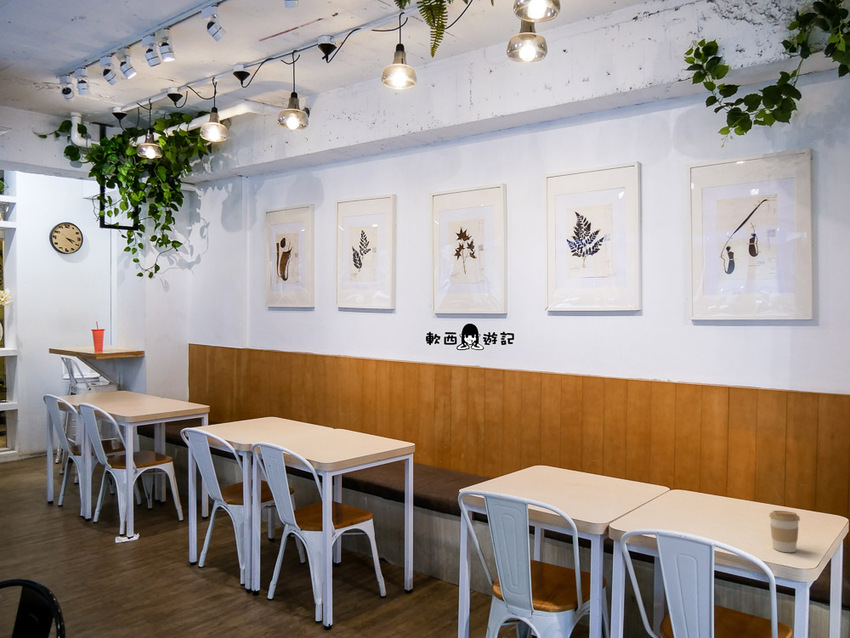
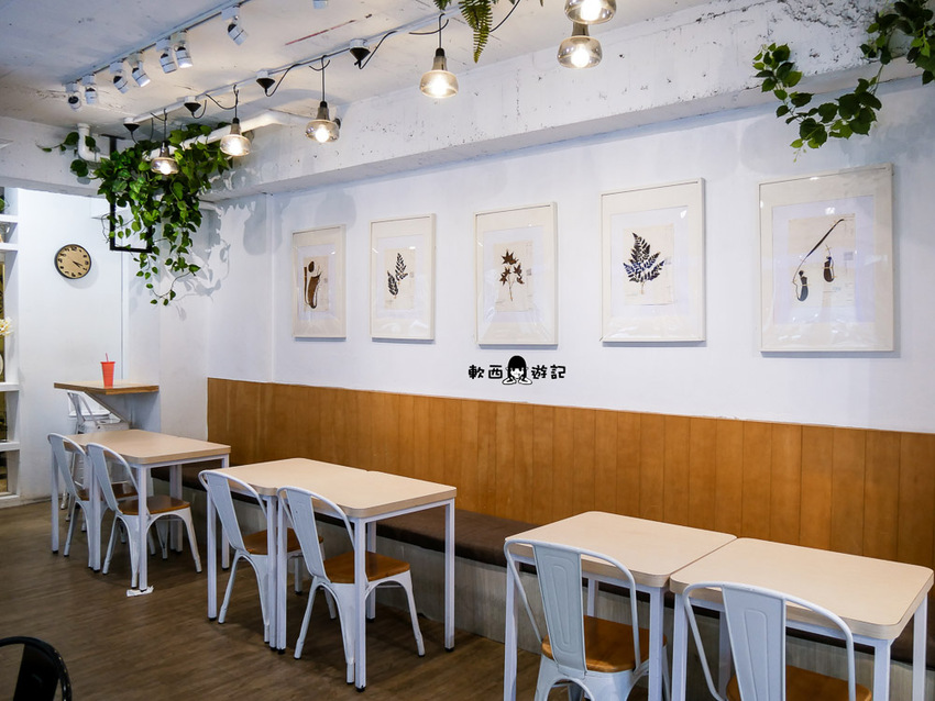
- coffee cup (784, 529)
